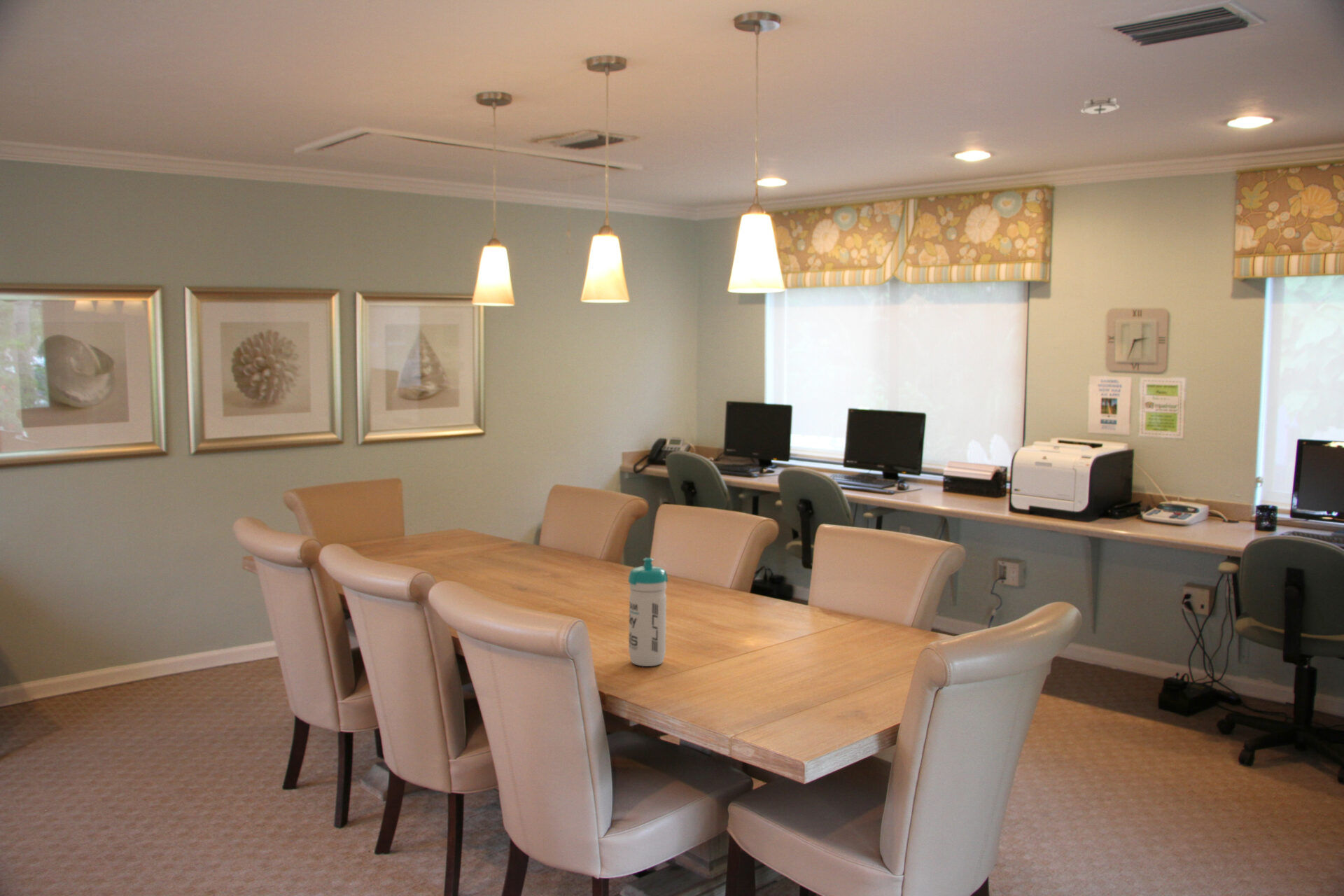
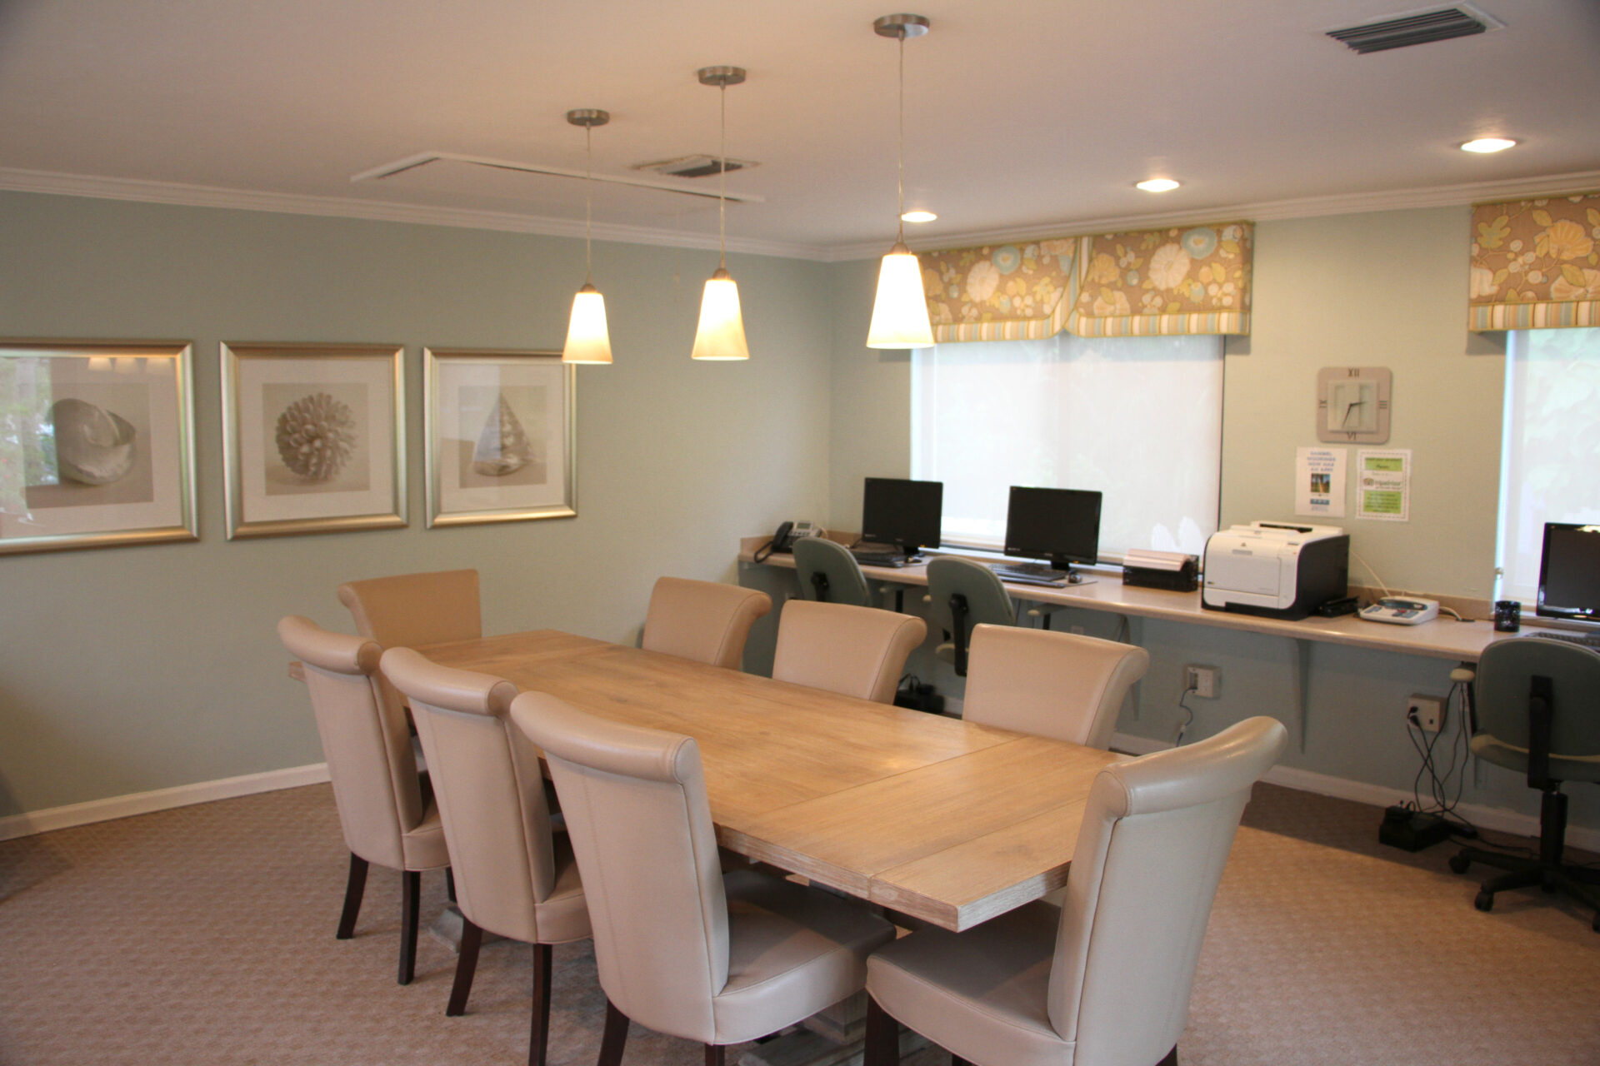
- smoke detector (1098, 105)
- water bottle (648, 610)
